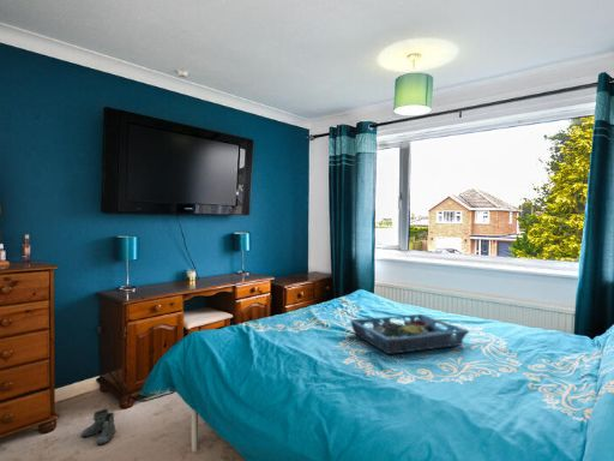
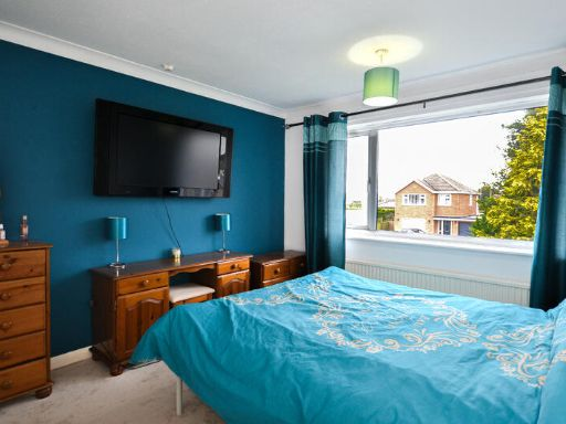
- boots (100, 424)
- serving tray (407, 330)
